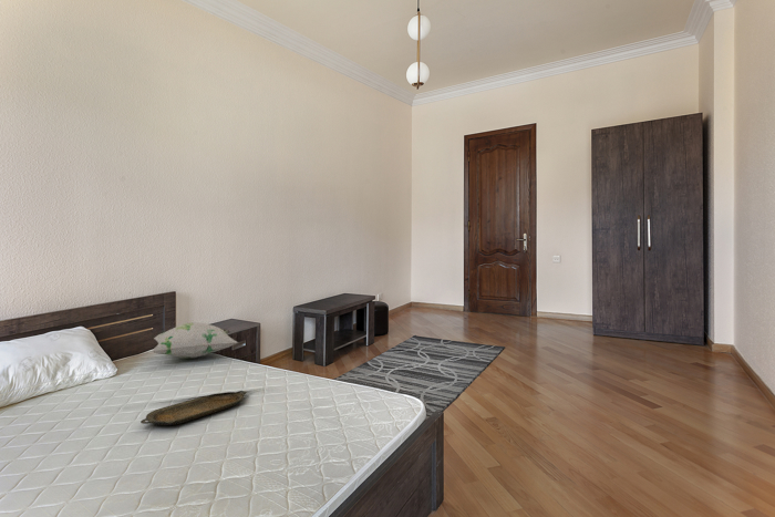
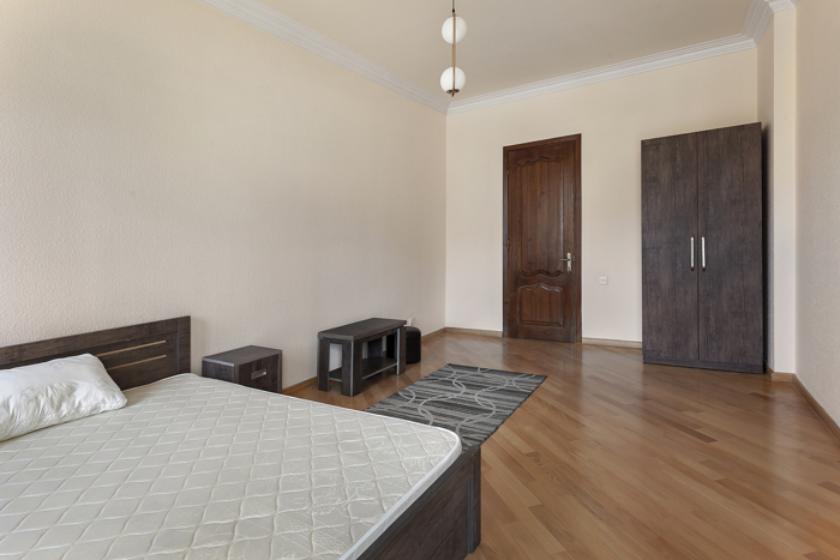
- decorative pillow (195, 339)
- serving tray (198, 407)
